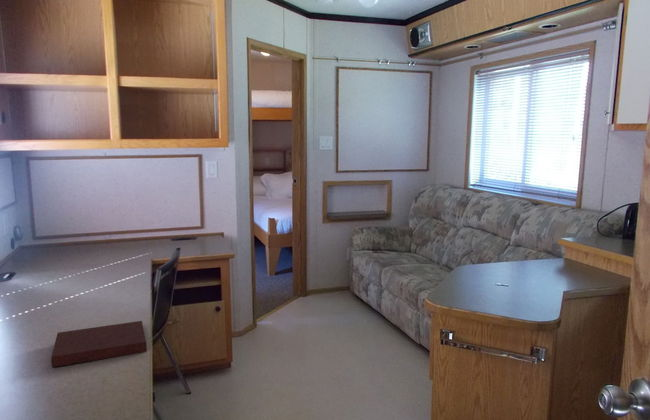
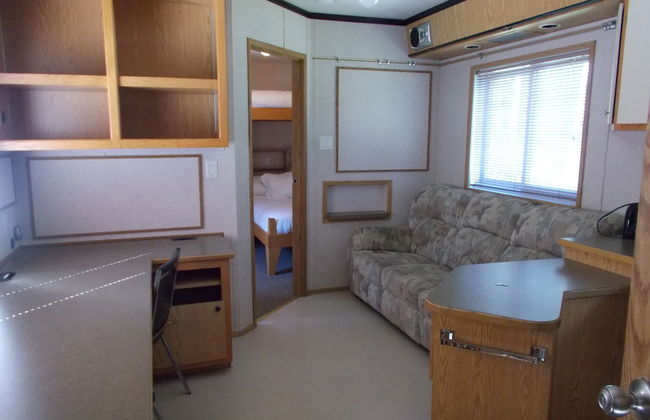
- notebook (101, 342)
